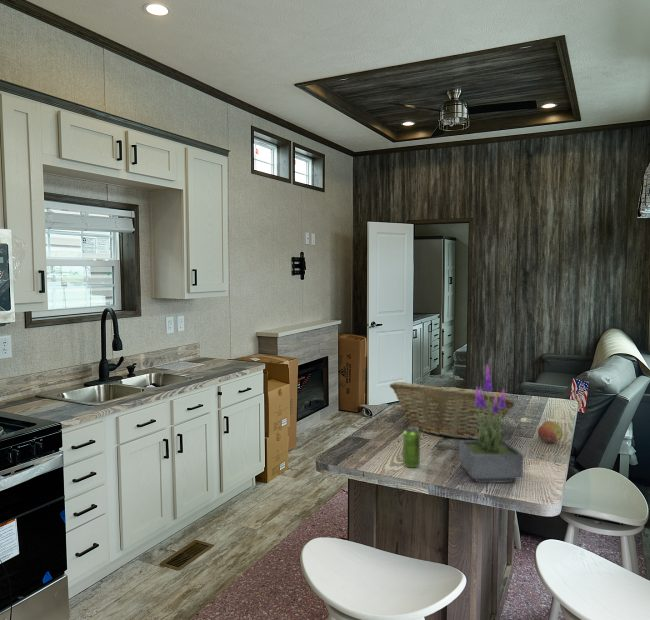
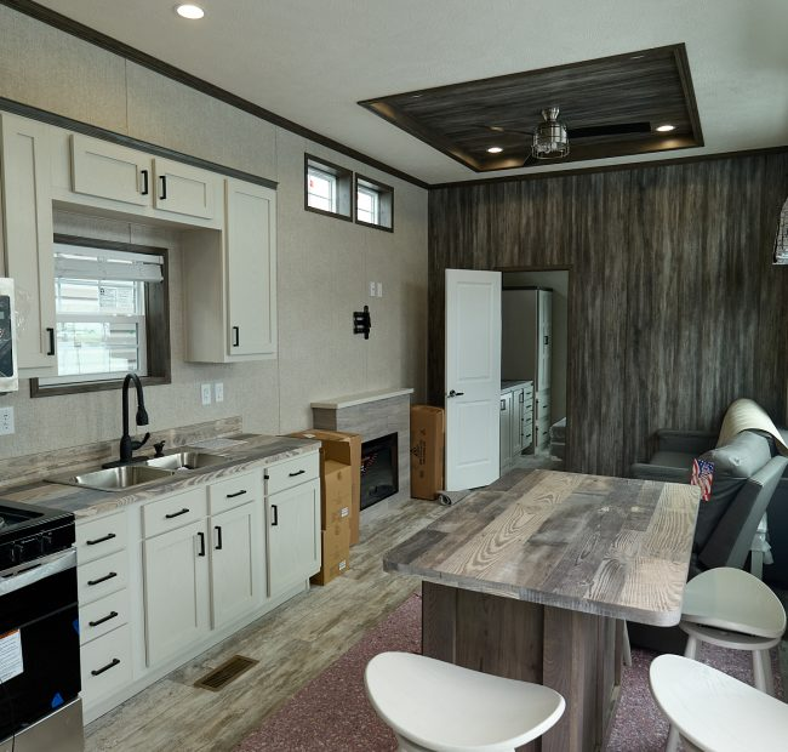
- fruit basket (449, 403)
- potted plant (490, 420)
- beverage can (411, 447)
- fruit (549, 431)
